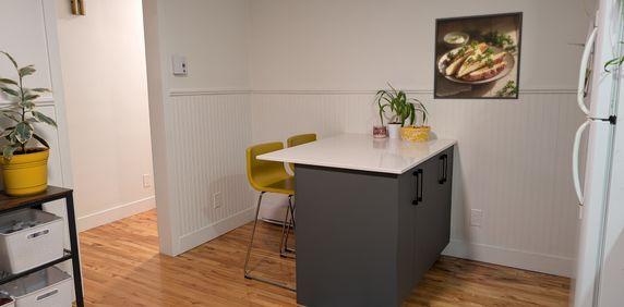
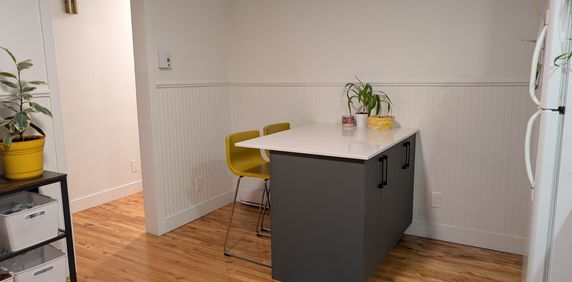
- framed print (476, 58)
